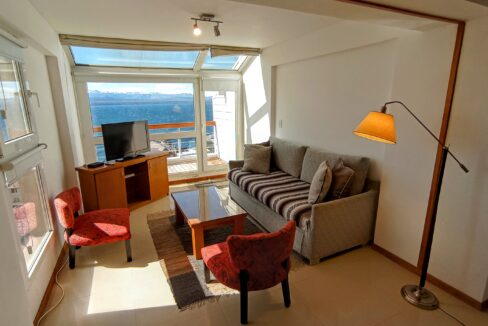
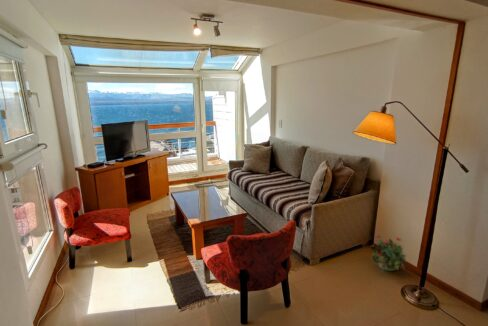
+ potted plant (390, 254)
